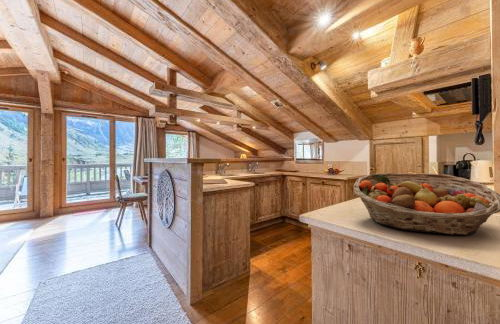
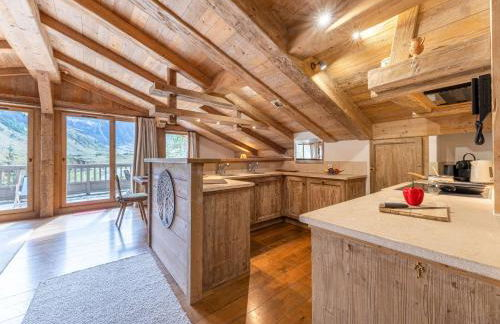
- fruit basket (417, 198)
